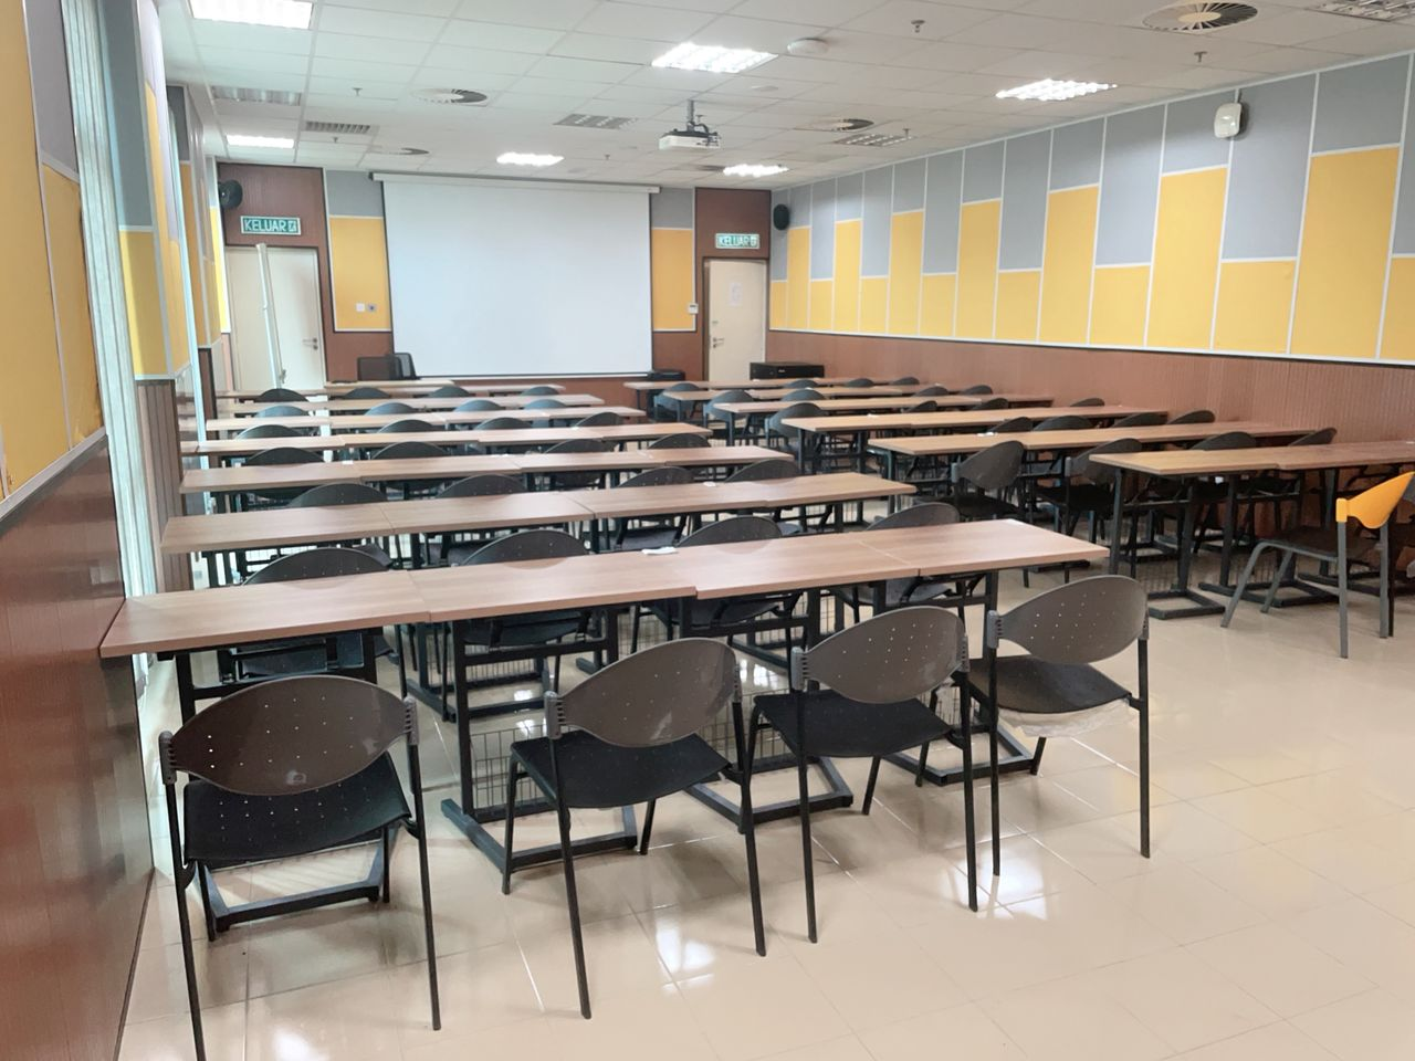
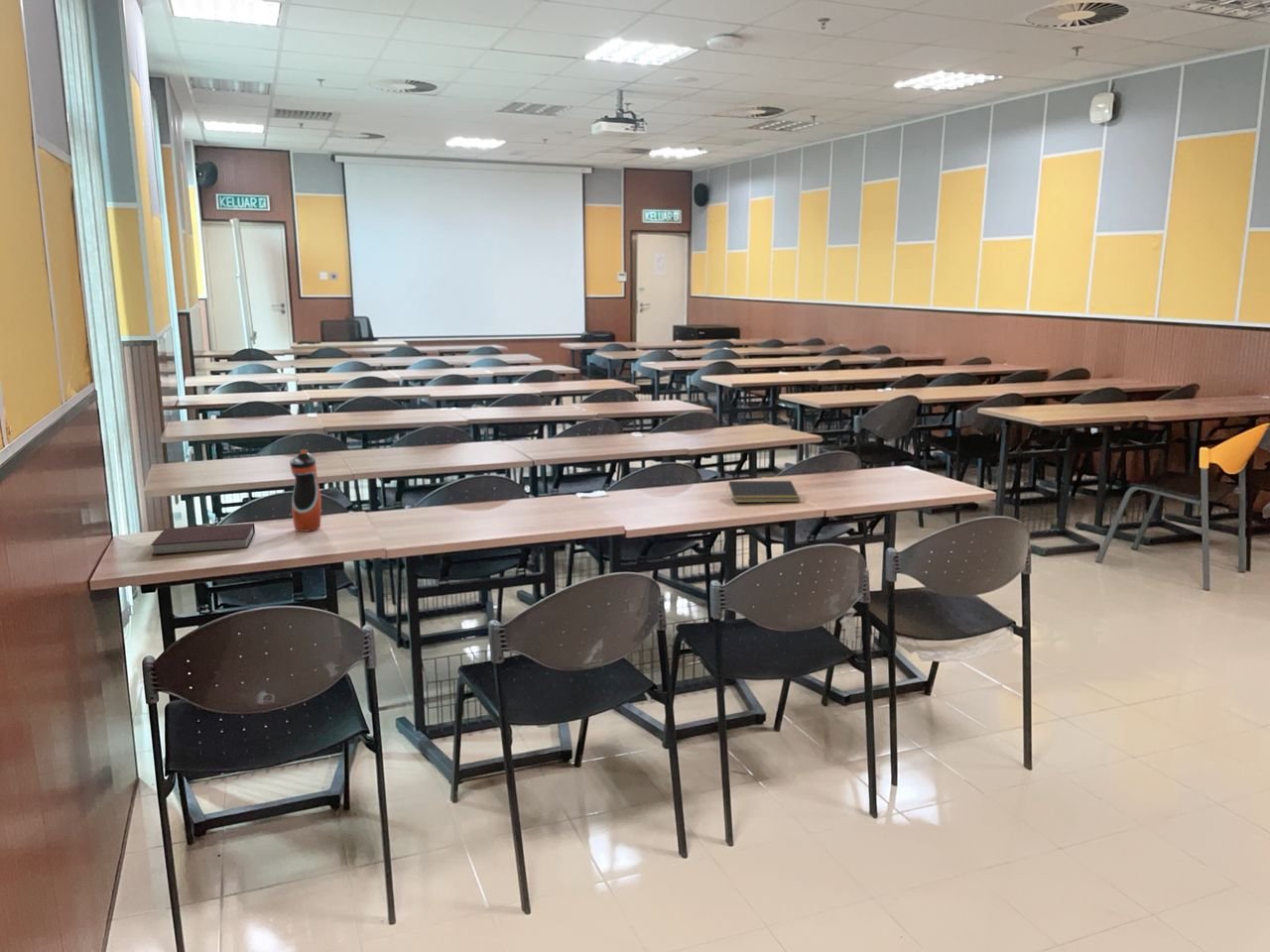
+ water bottle (305, 490)
+ notepad (763, 491)
+ notebook (205, 537)
